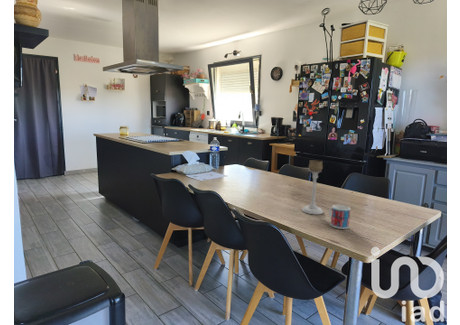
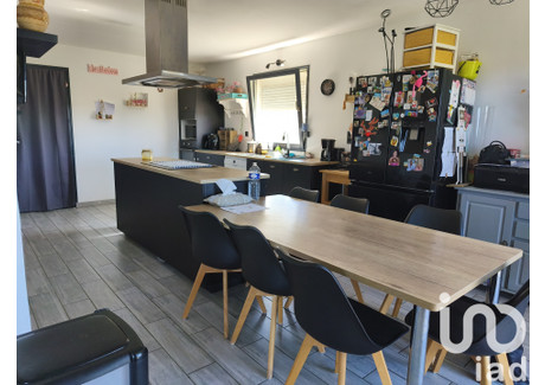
- candle holder (314, 186)
- mug (337, 215)
